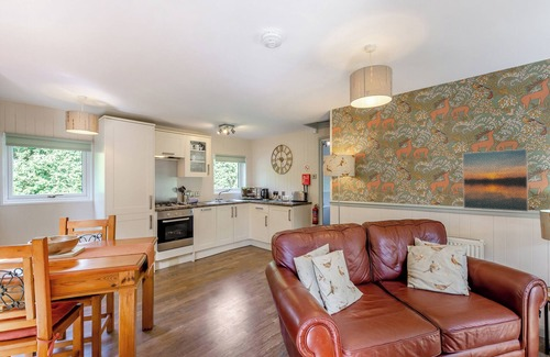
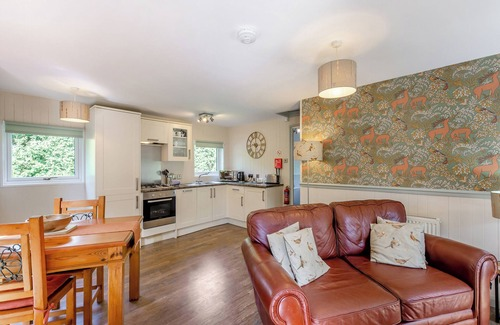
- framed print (493, 180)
